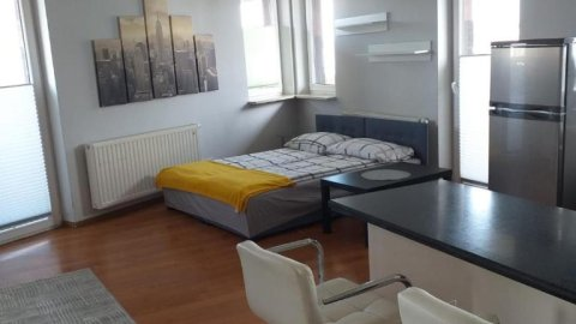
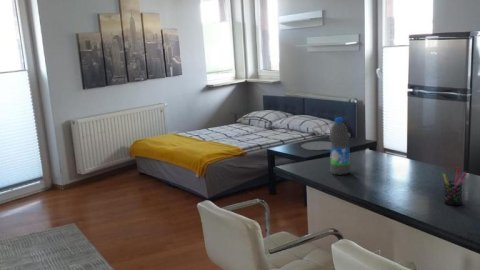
+ pen holder (451, 185)
+ water bottle (339, 145)
